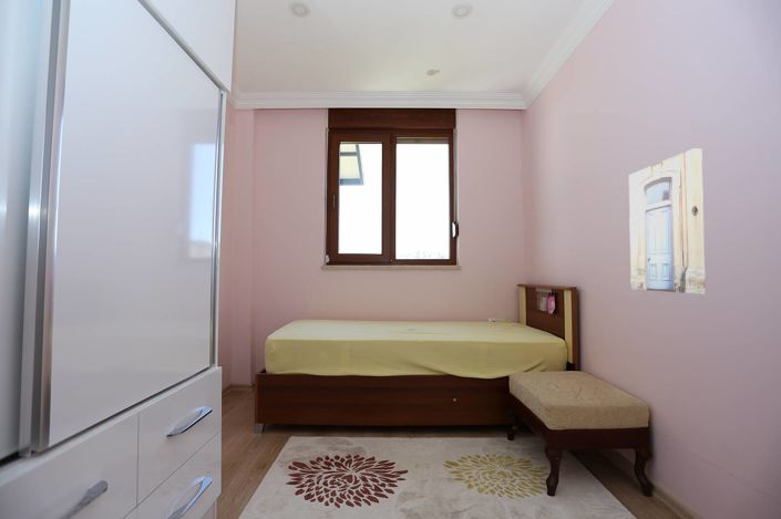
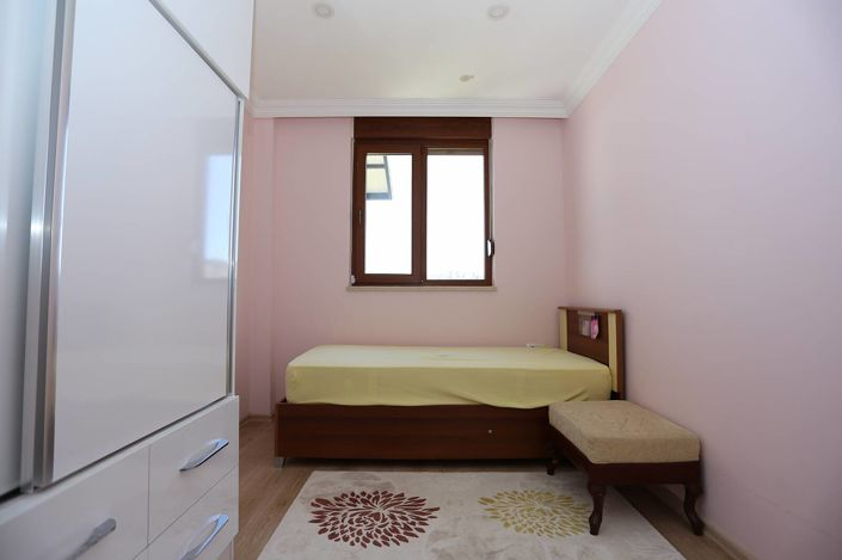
- wall art (661, 227)
